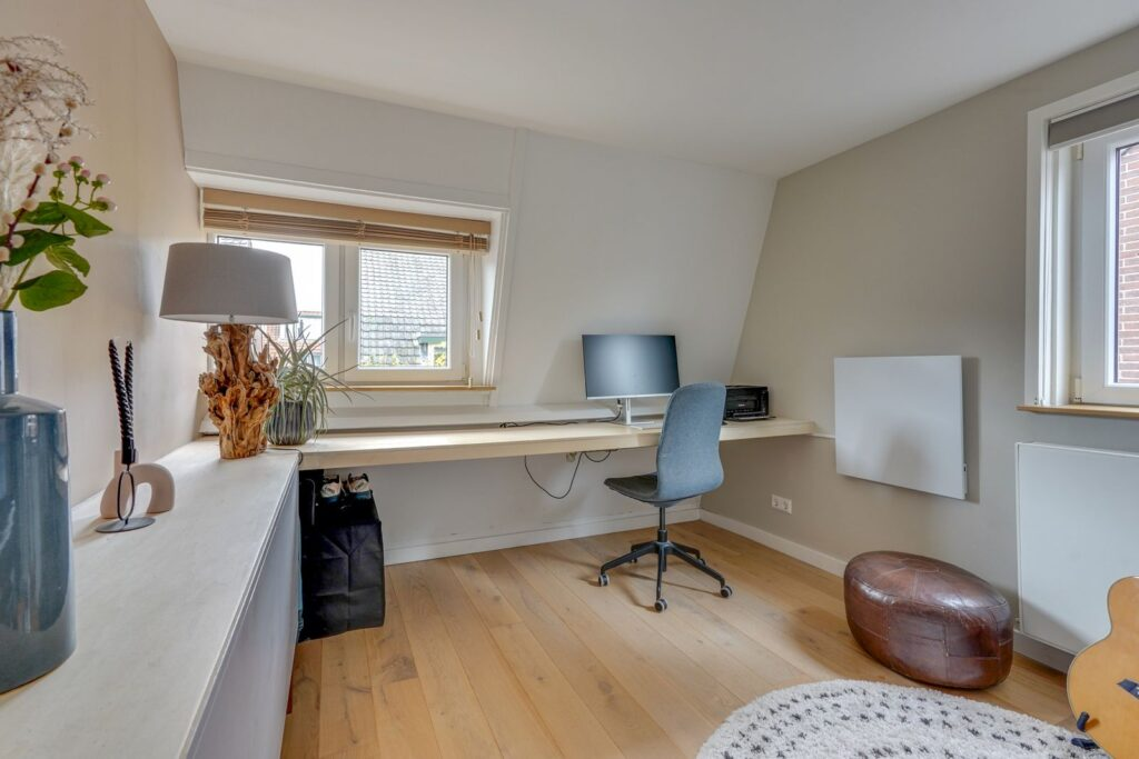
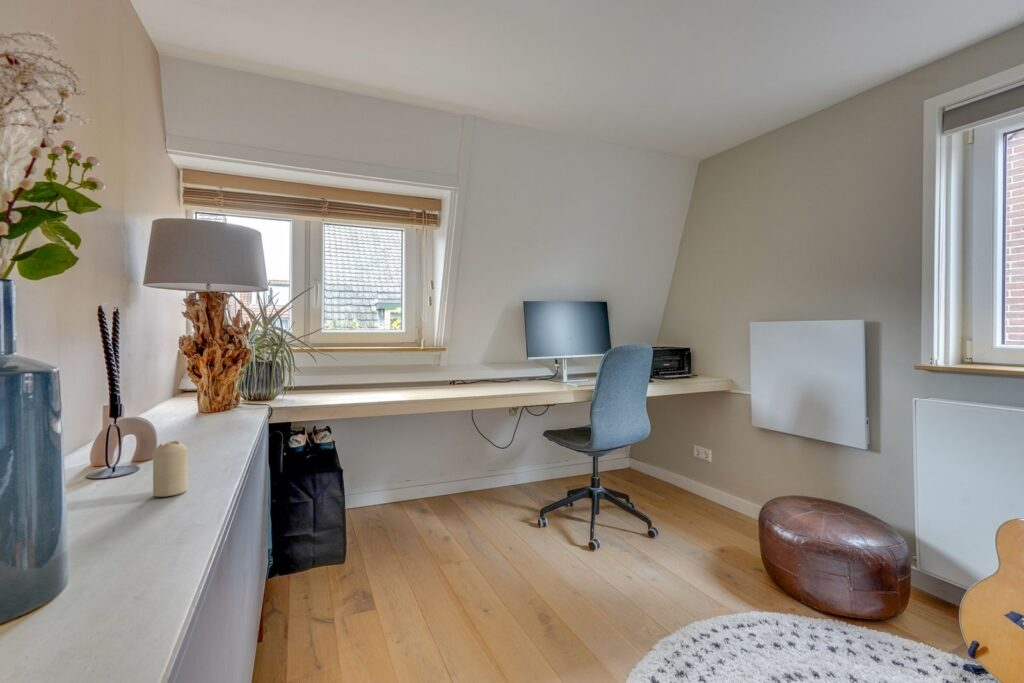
+ candle (170, 467)
